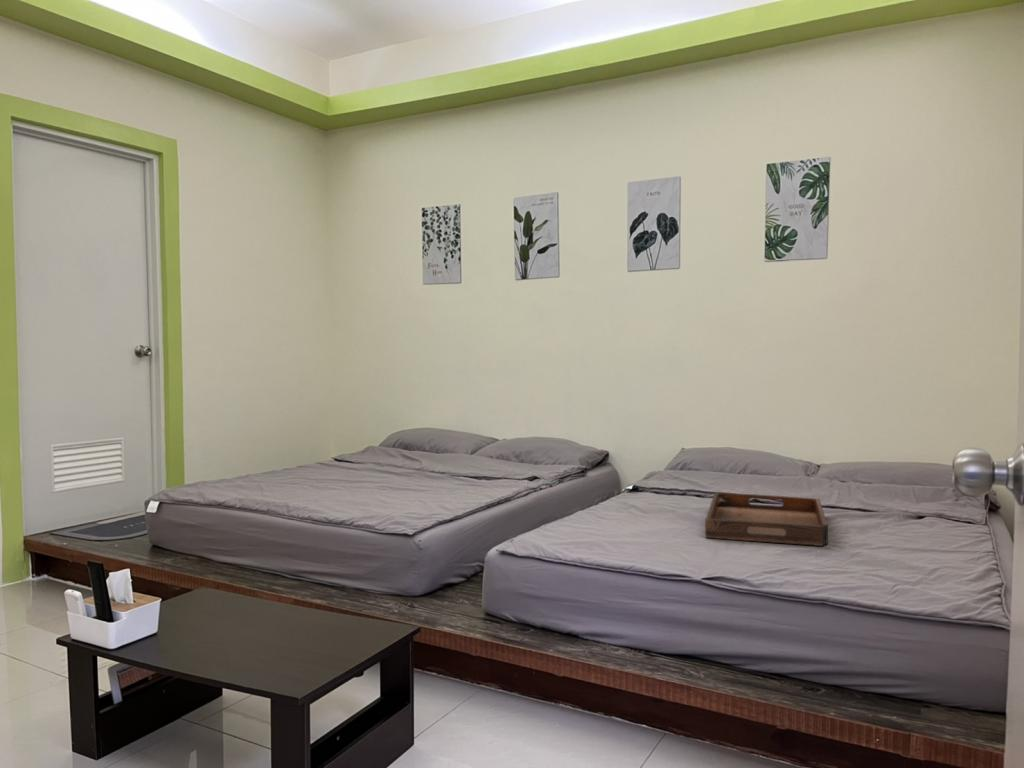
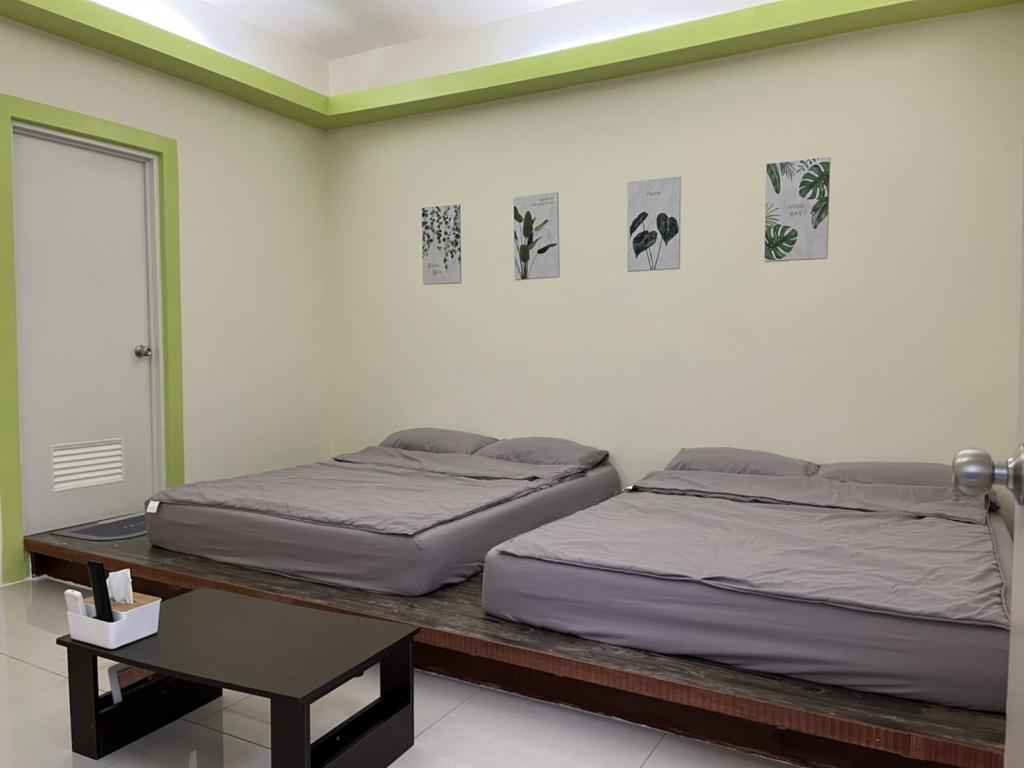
- serving tray (765, 516)
